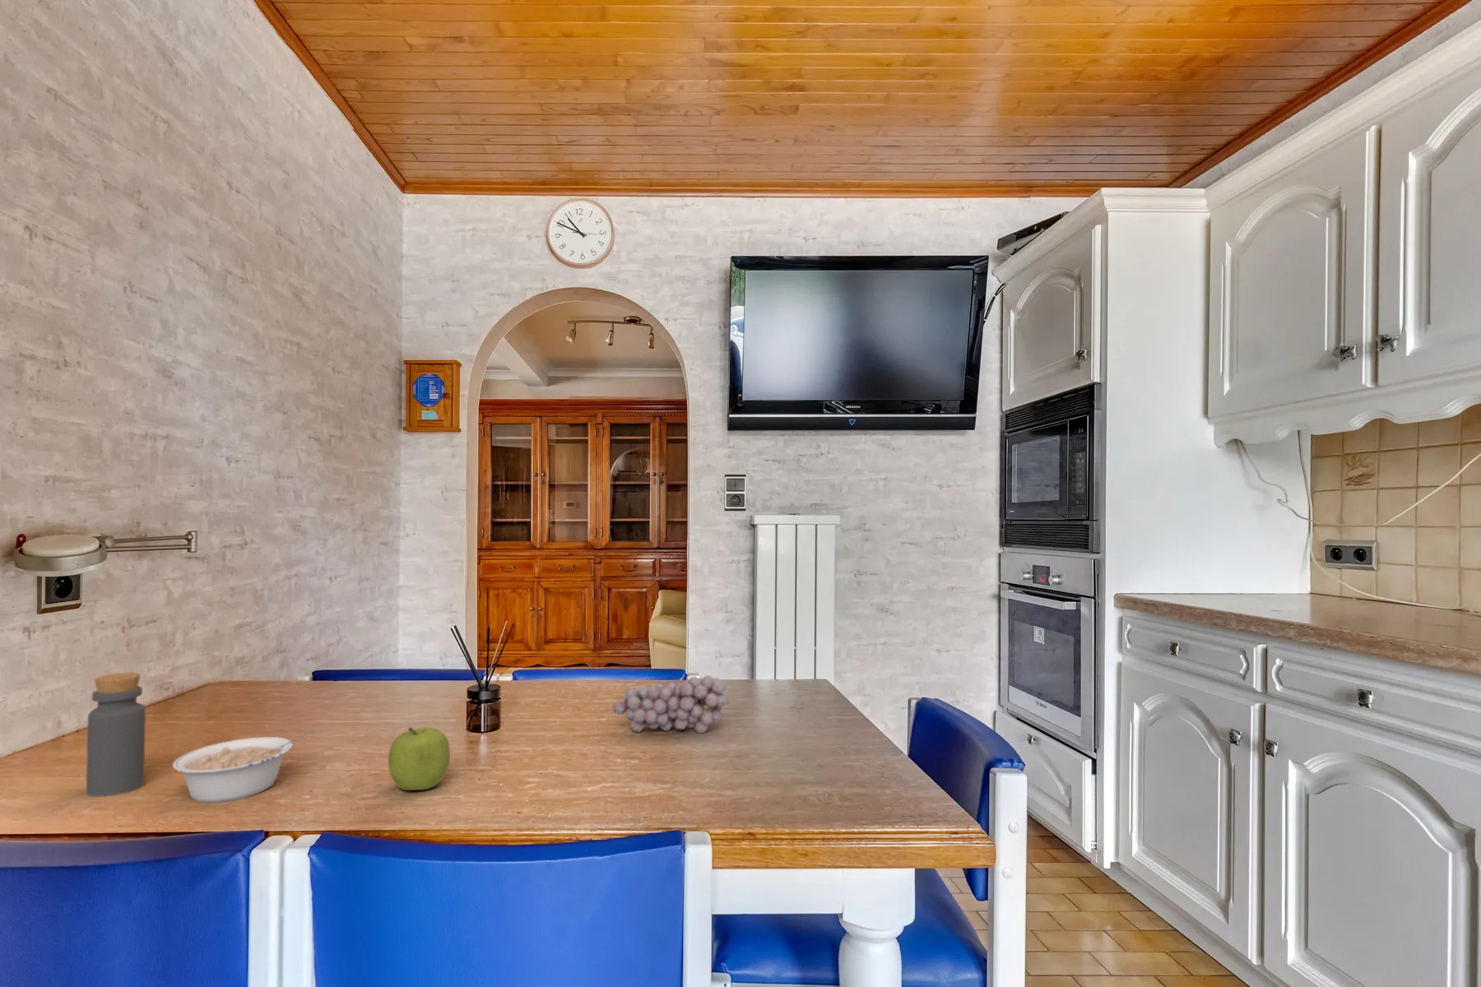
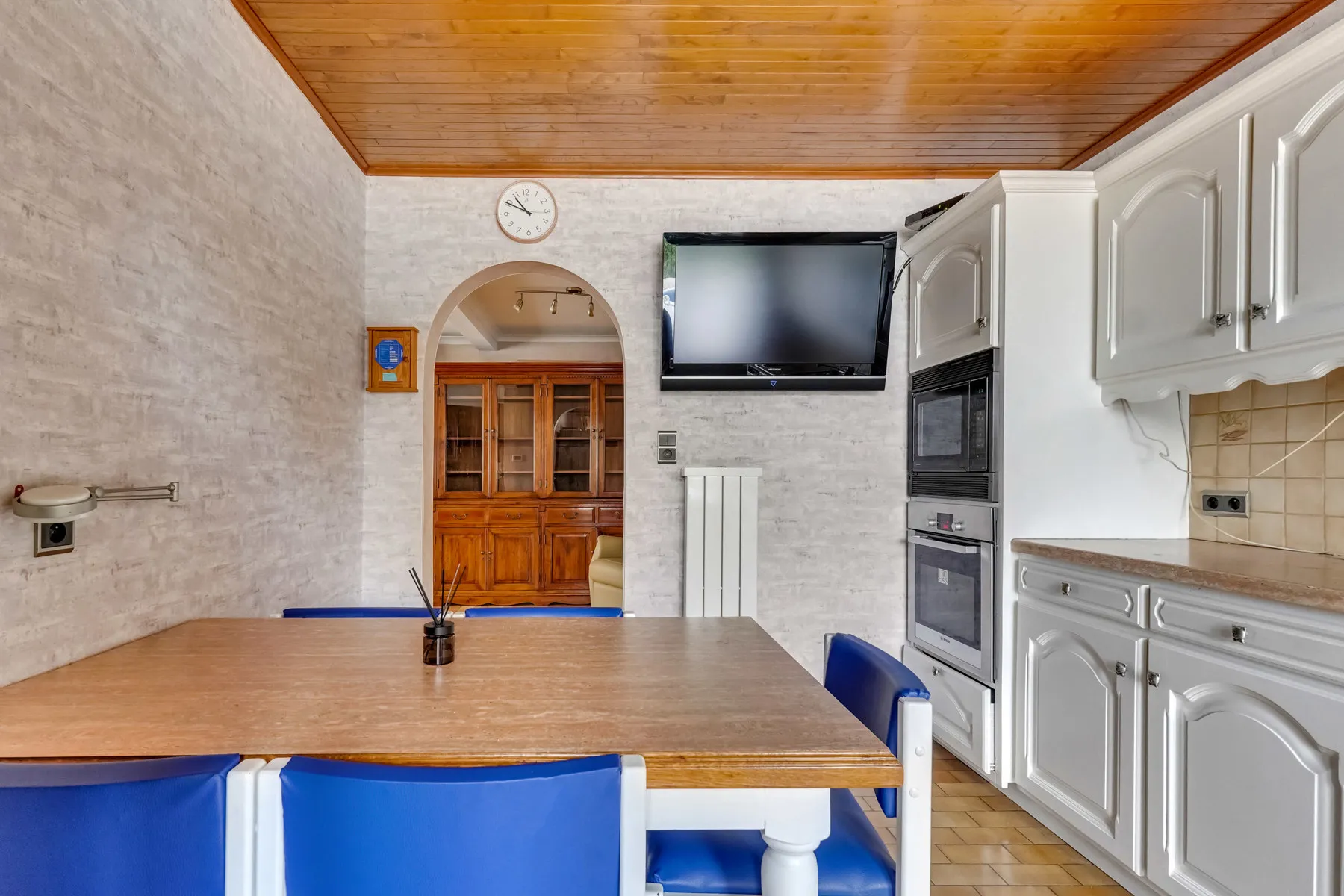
- fruit (671, 702)
- fruit (420, 755)
- legume (238, 766)
- bottle (116, 733)
